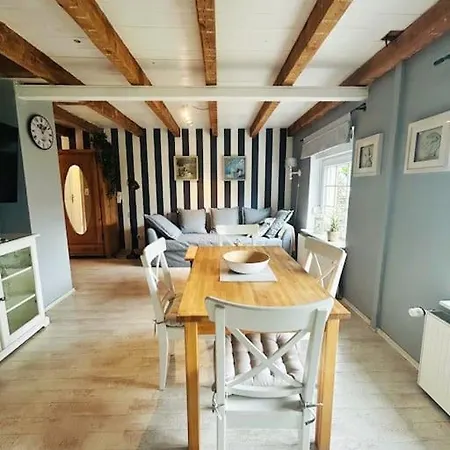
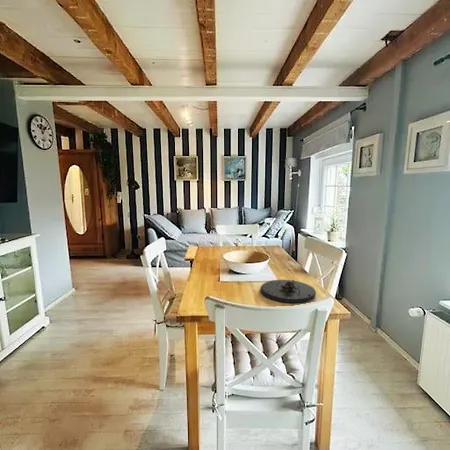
+ plate (287, 286)
